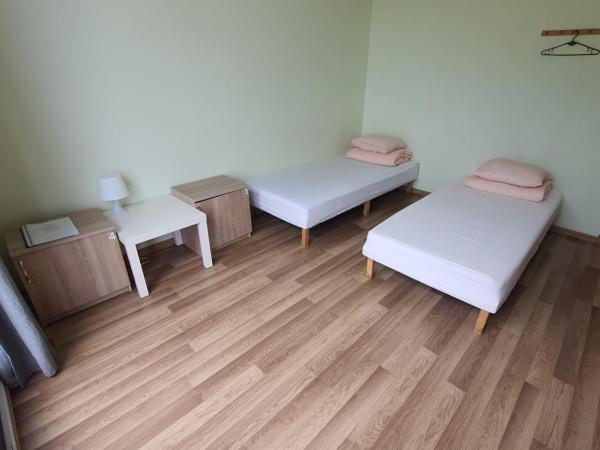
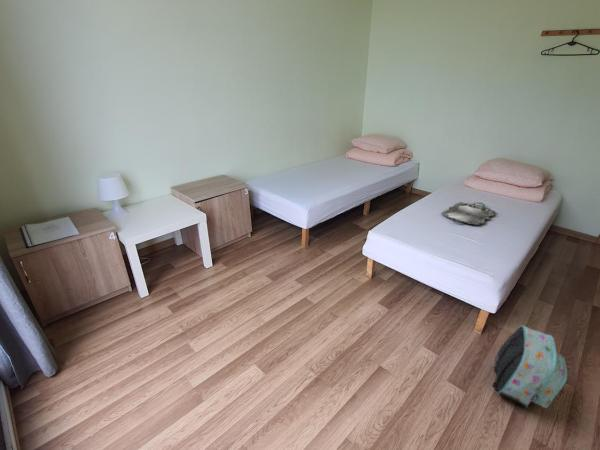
+ serving tray (468, 212)
+ backpack (529, 364)
